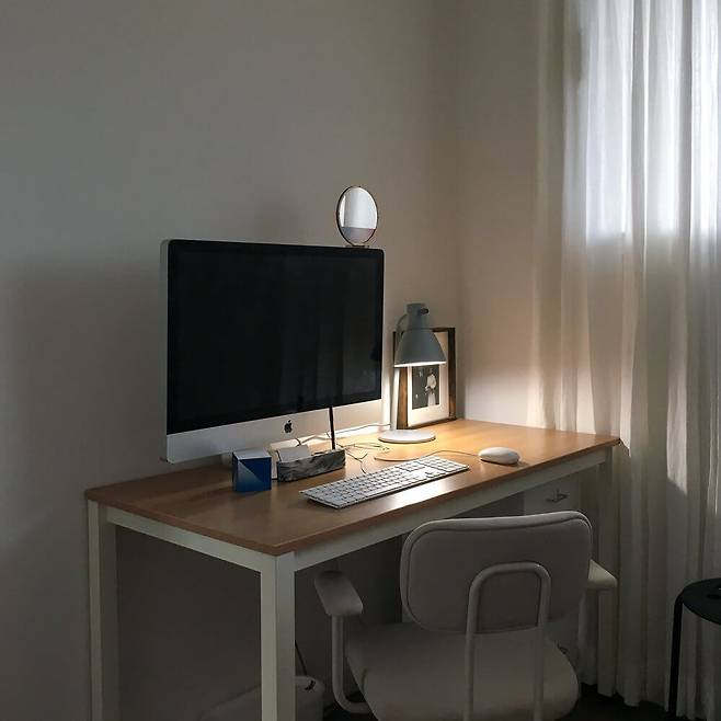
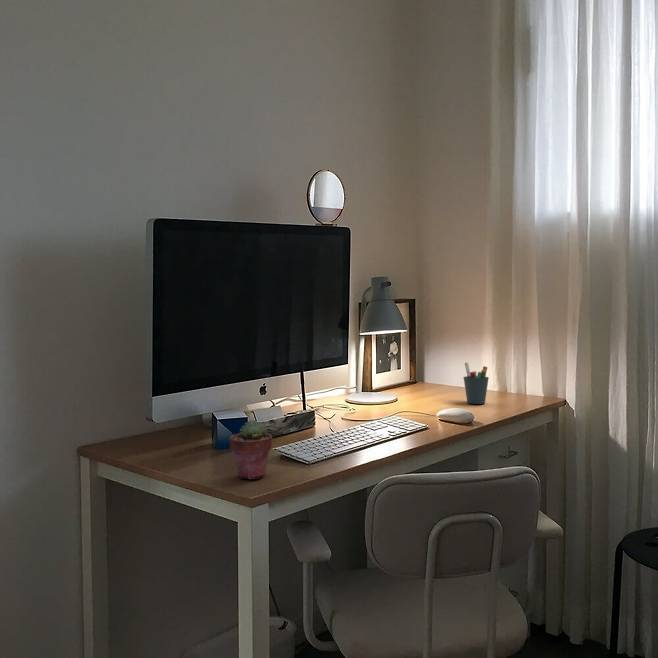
+ potted succulent (251, 447)
+ pen holder (476, 383)
